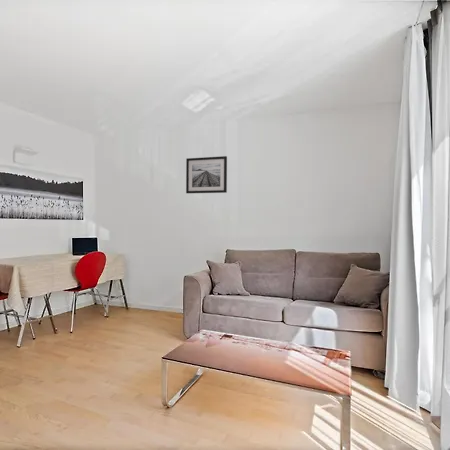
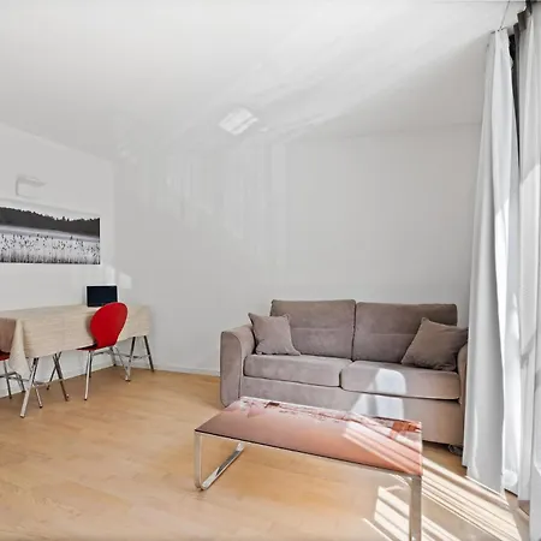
- wall art (206, 175)
